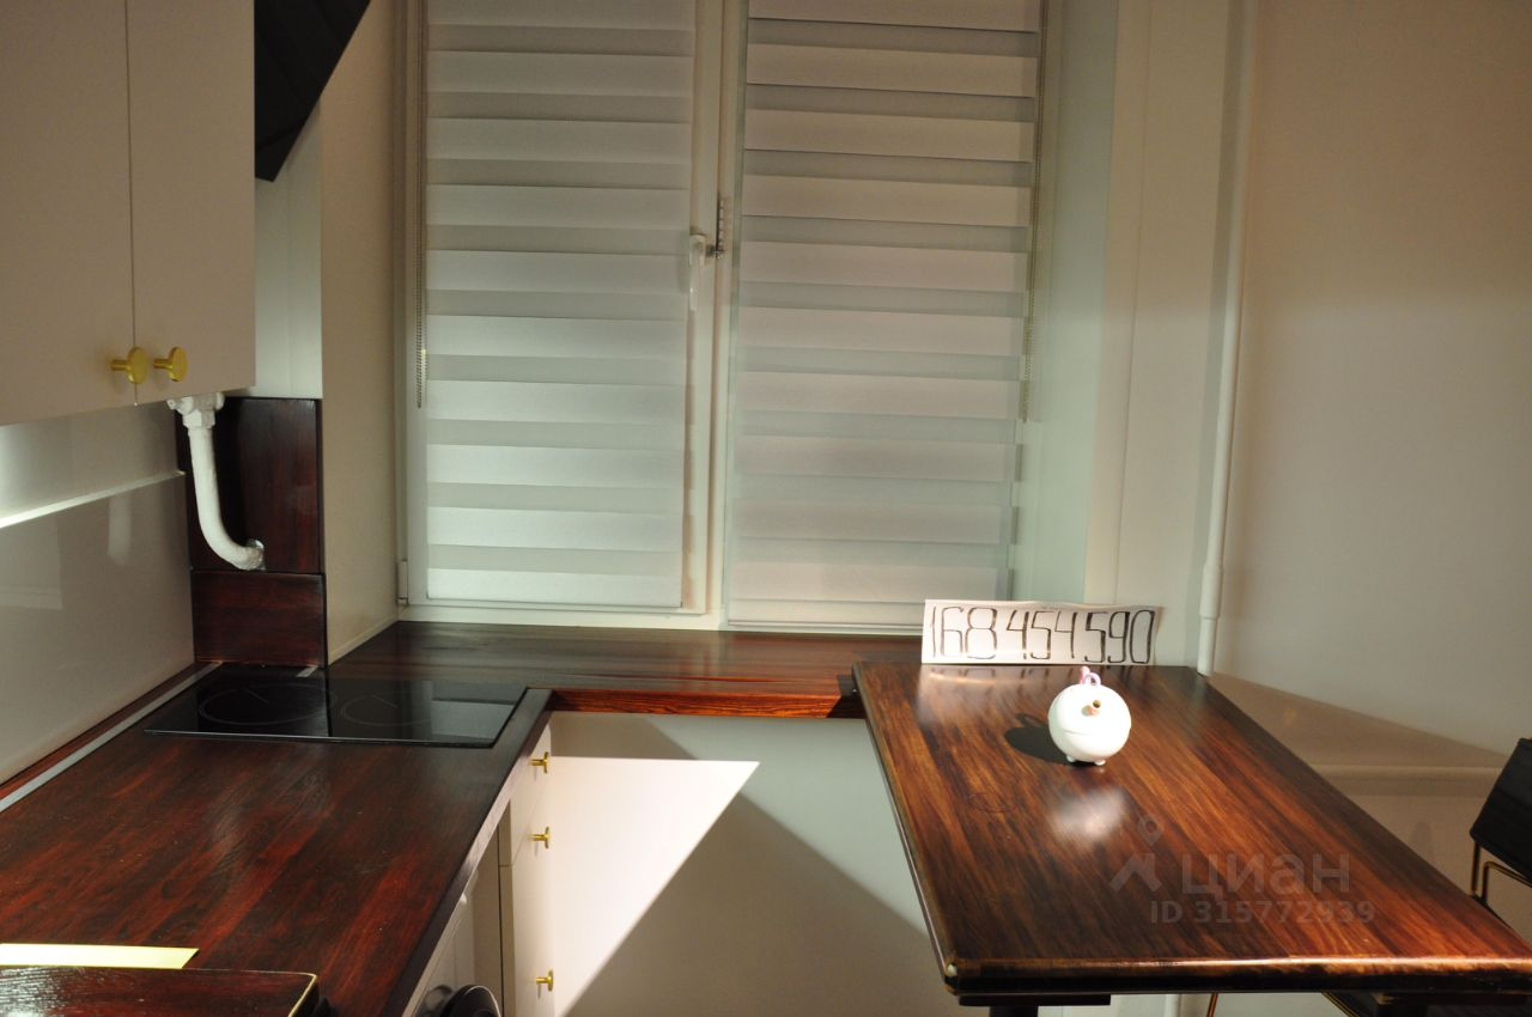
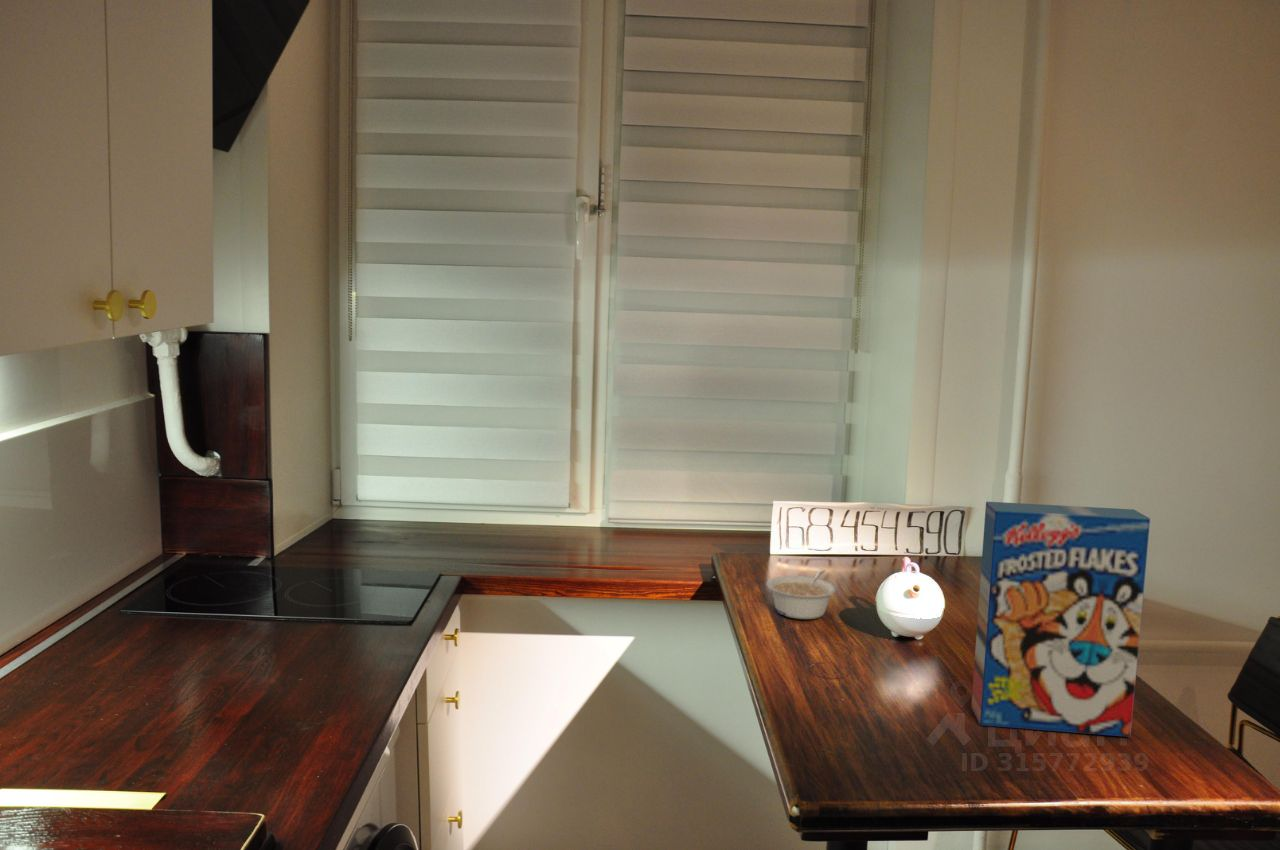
+ cereal box (1056, 617)
+ legume (800, 595)
